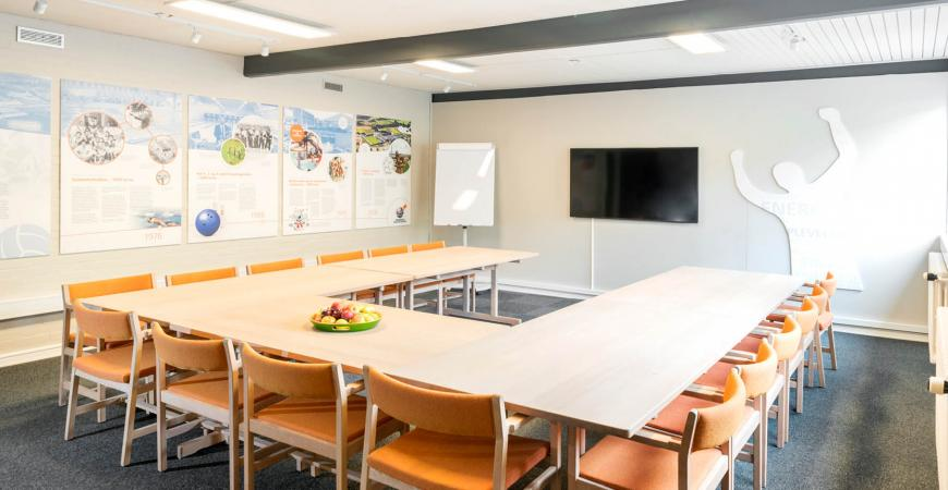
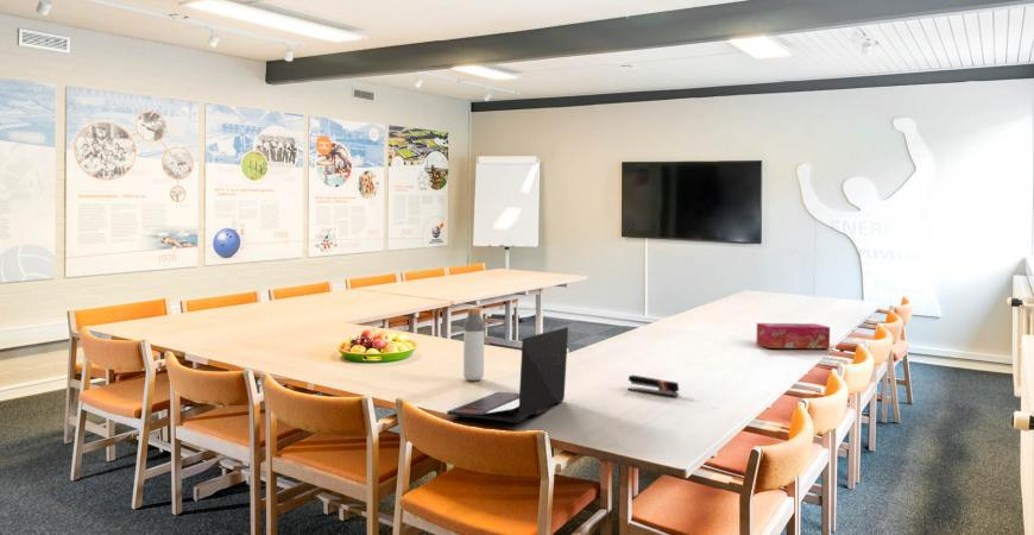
+ bottle (473, 344)
+ tissue box (792, 335)
+ laptop (521, 370)
+ stapler (652, 385)
